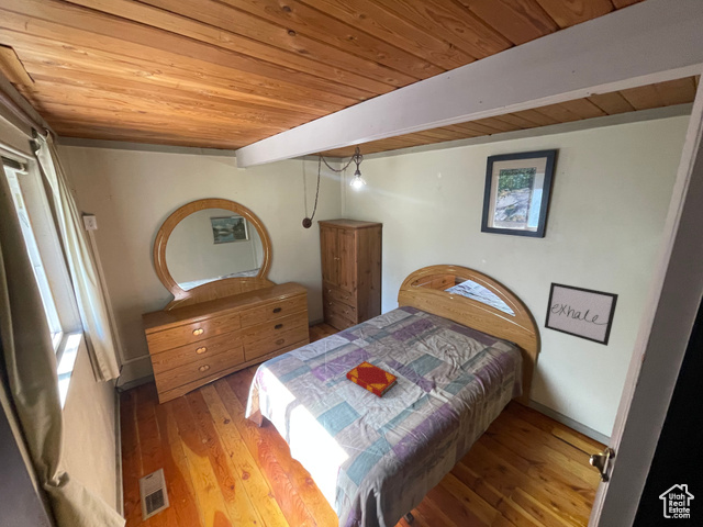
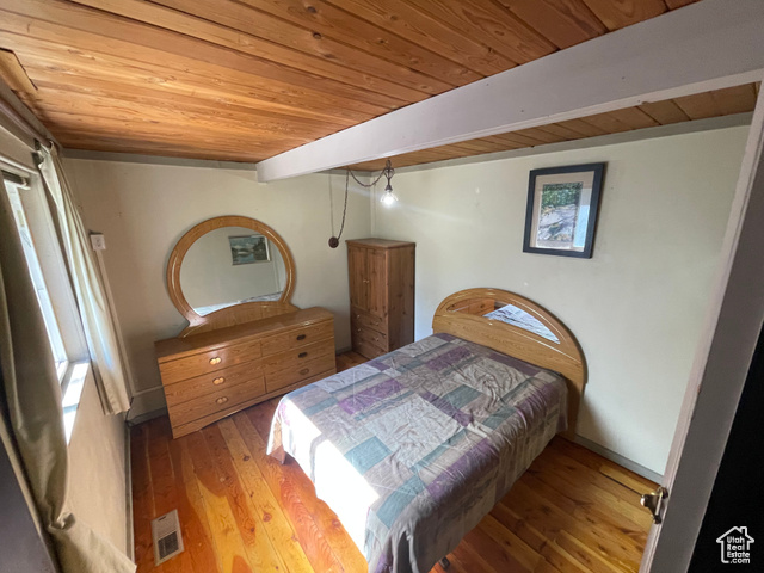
- hardback book (371, 378)
- wall art (578, 312)
